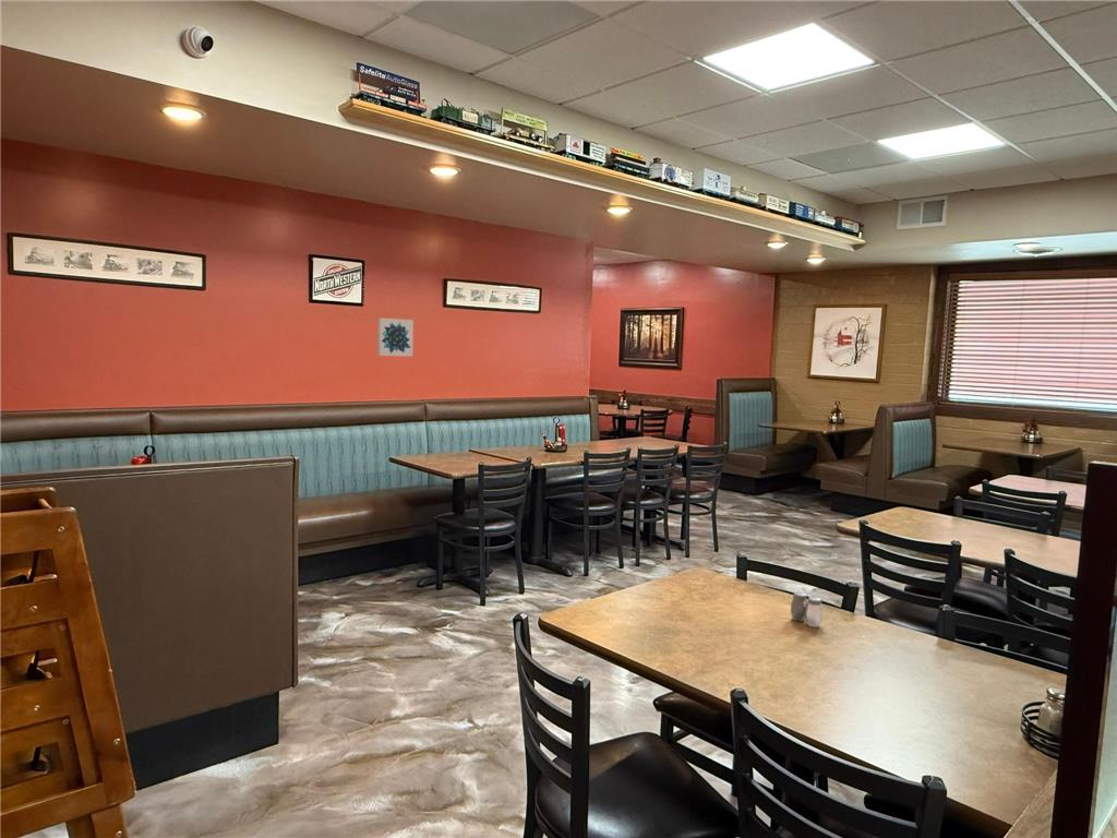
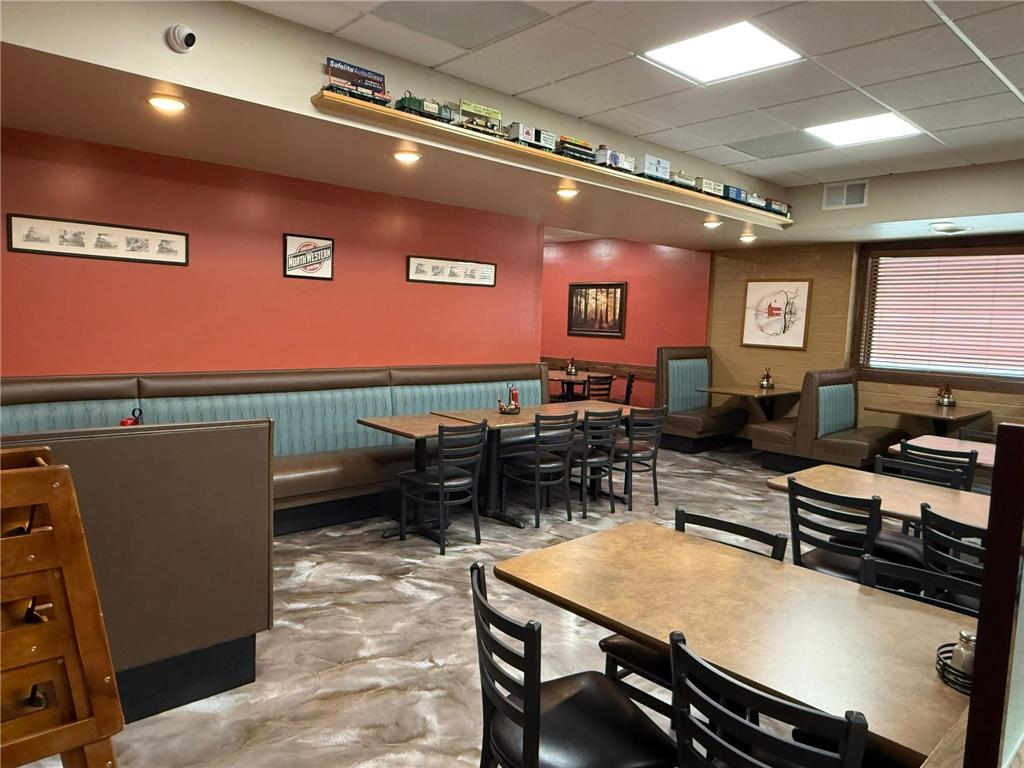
- wall art (395, 337)
- salt and pepper shaker (806, 608)
